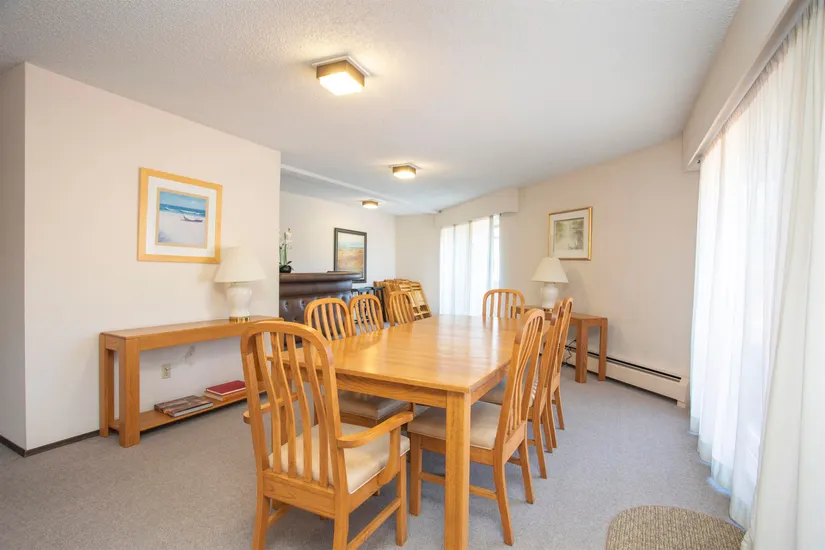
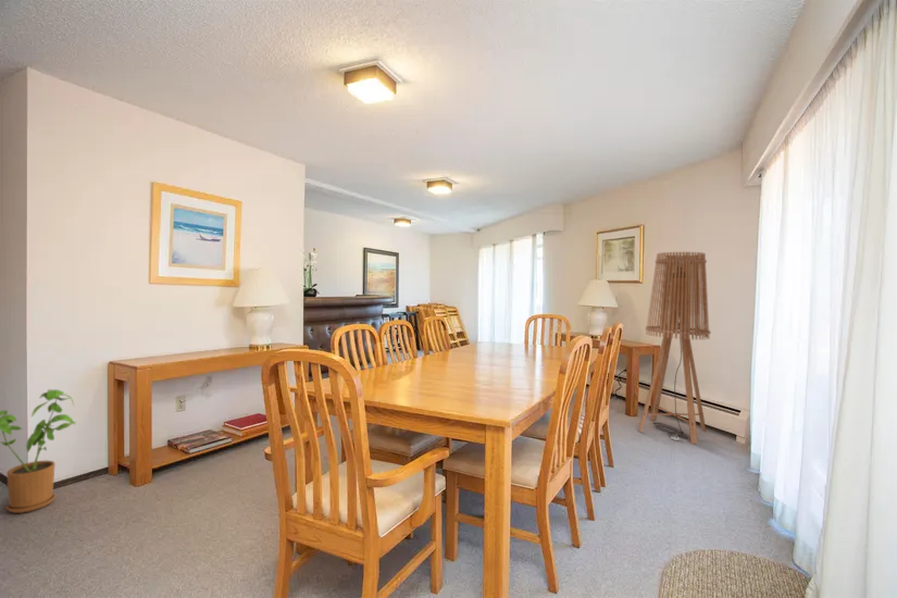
+ house plant (38, 448)
+ floor lamp (680, 340)
